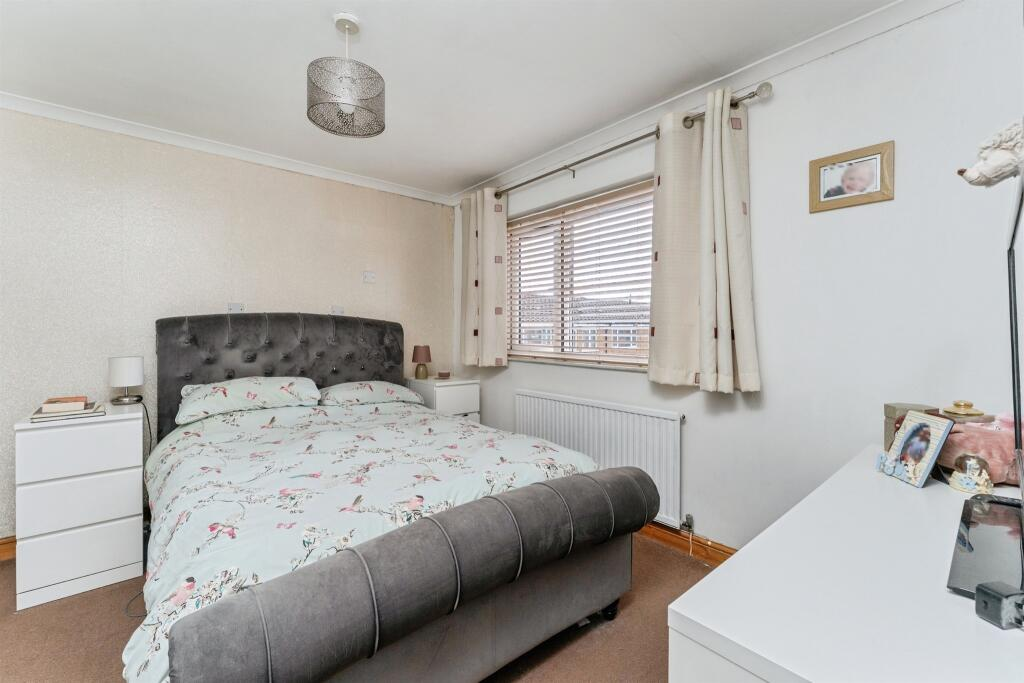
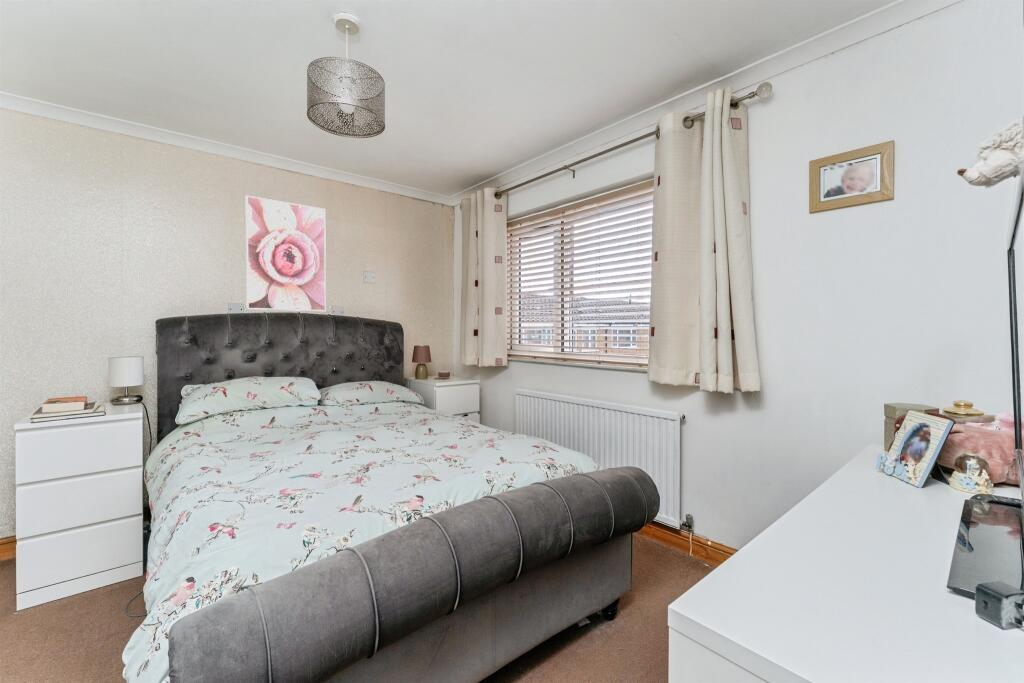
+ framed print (287, 256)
